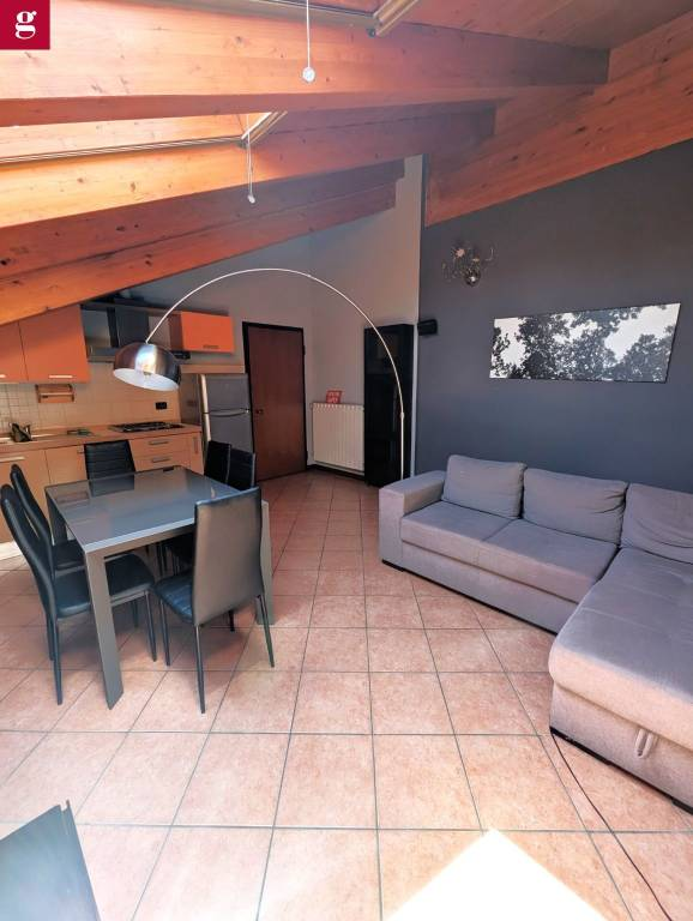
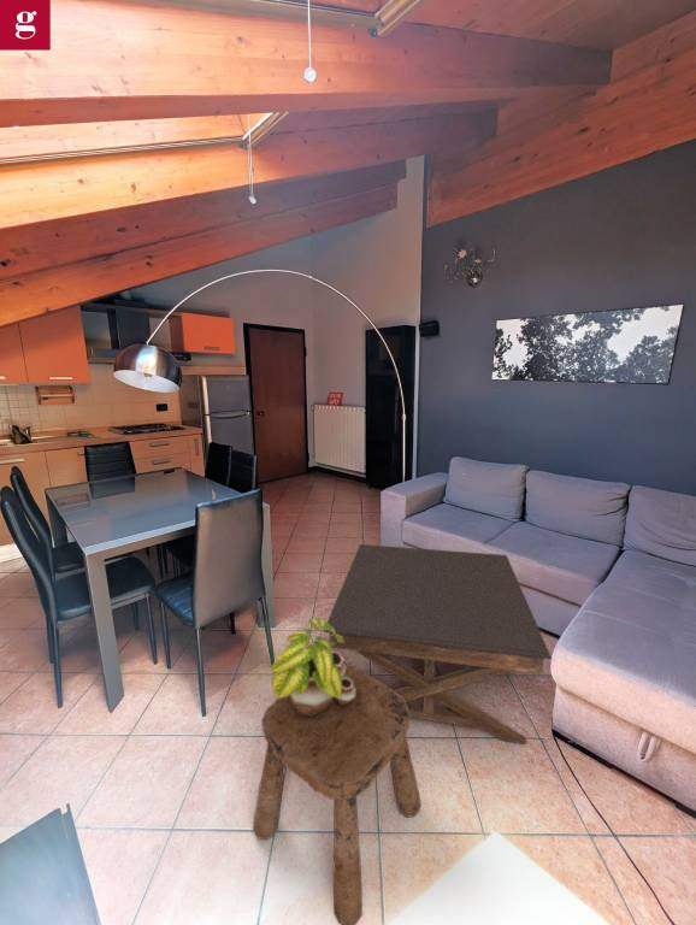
+ potted plant (318, 666)
+ stool (337, 766)
+ coffee table (429, 624)
